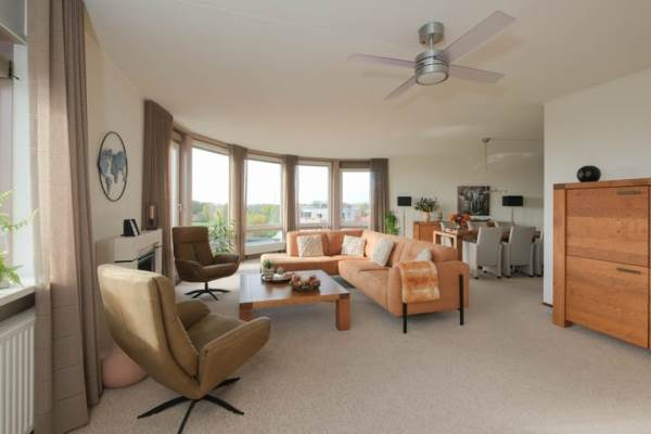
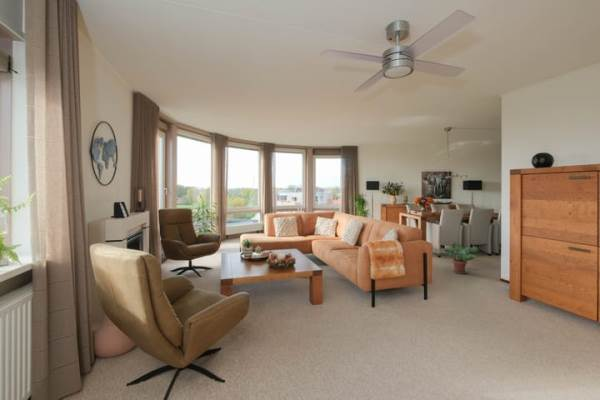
+ potted plant (461, 256)
